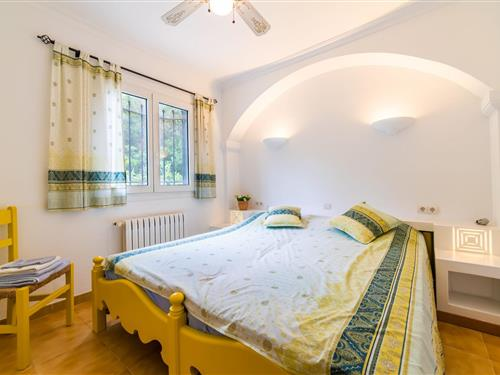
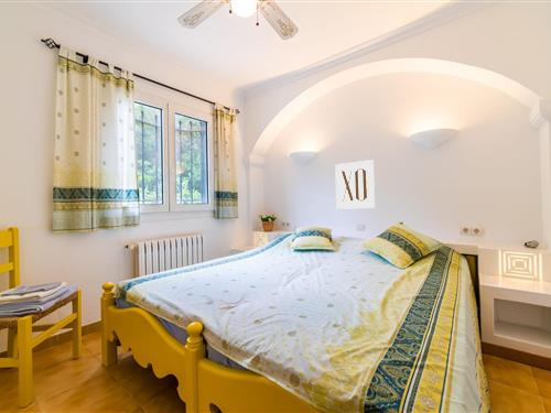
+ wall art (354, 185)
